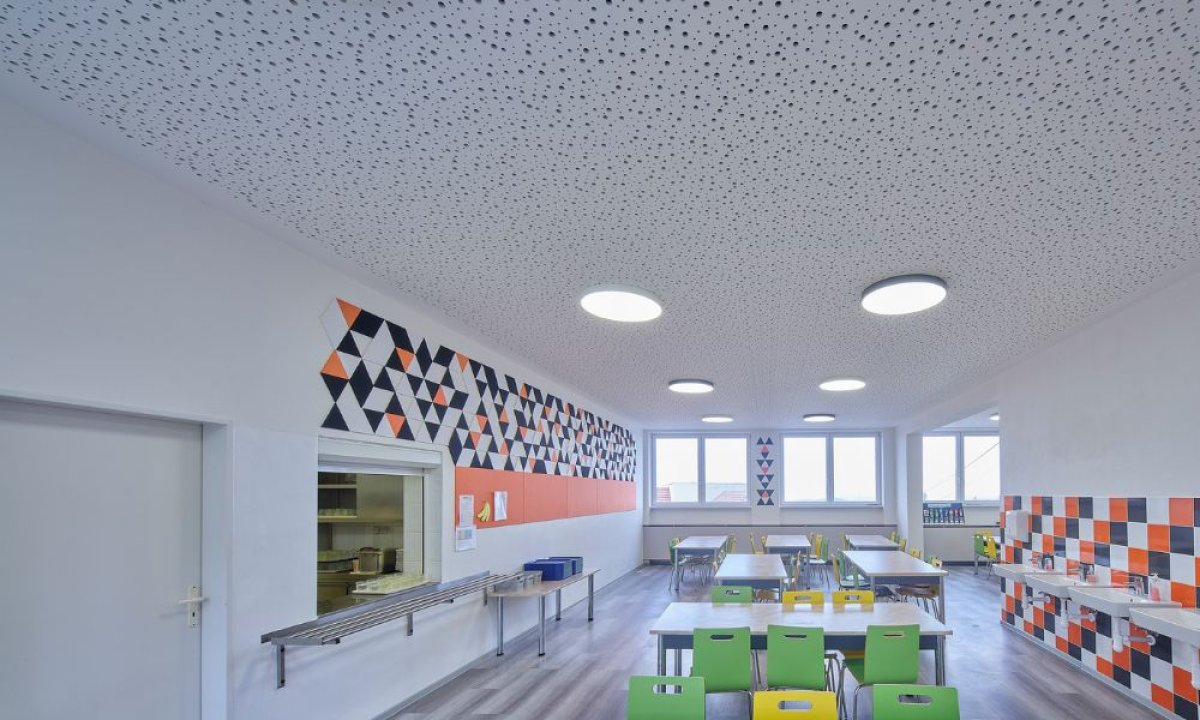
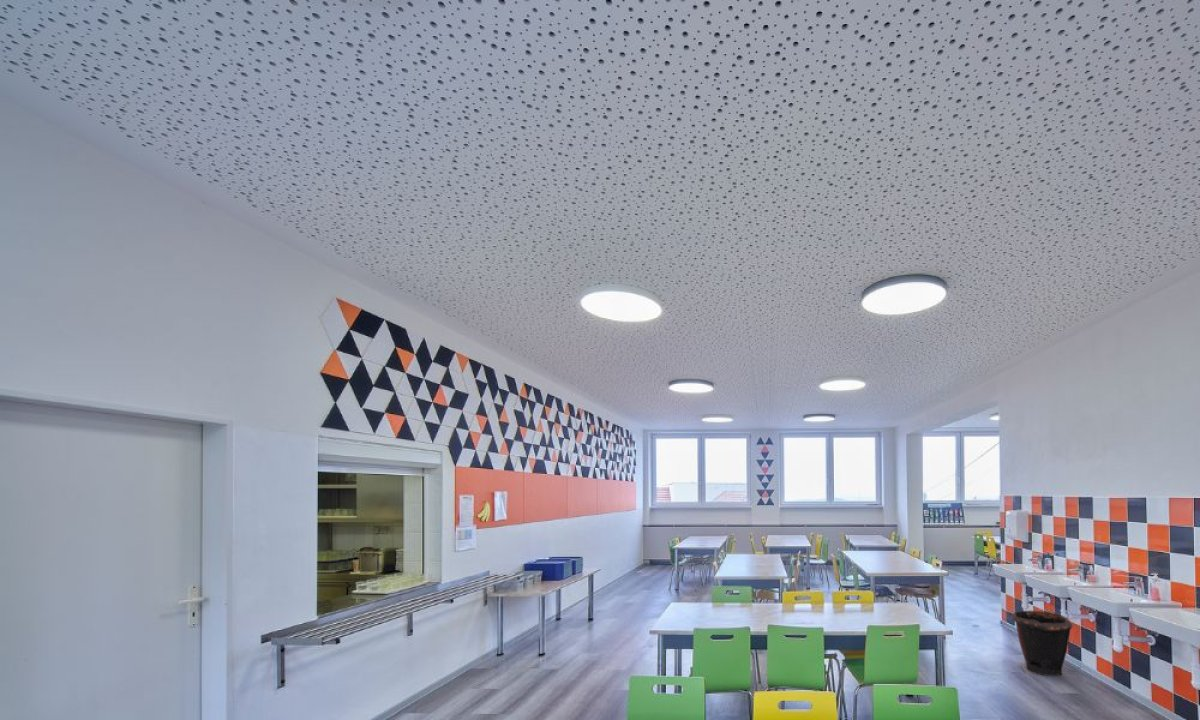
+ waste bin (1041, 641)
